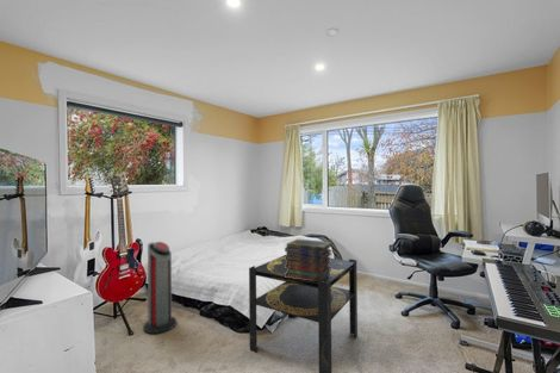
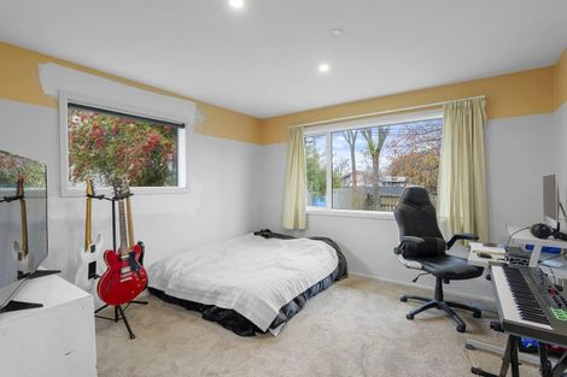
- book stack (309, 256)
- side table (305, 303)
- air purifier (160, 284)
